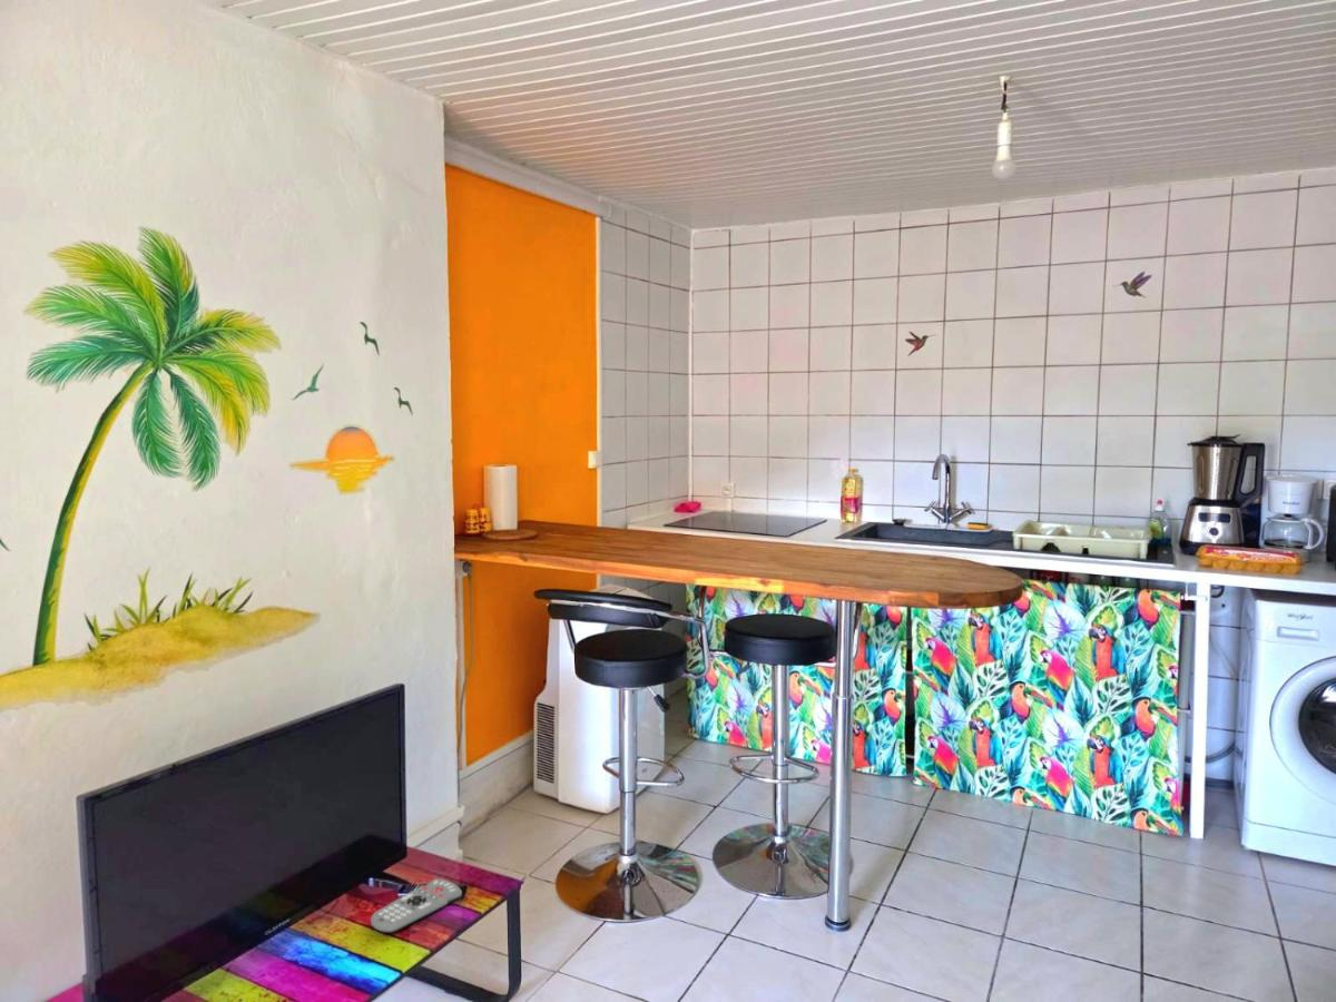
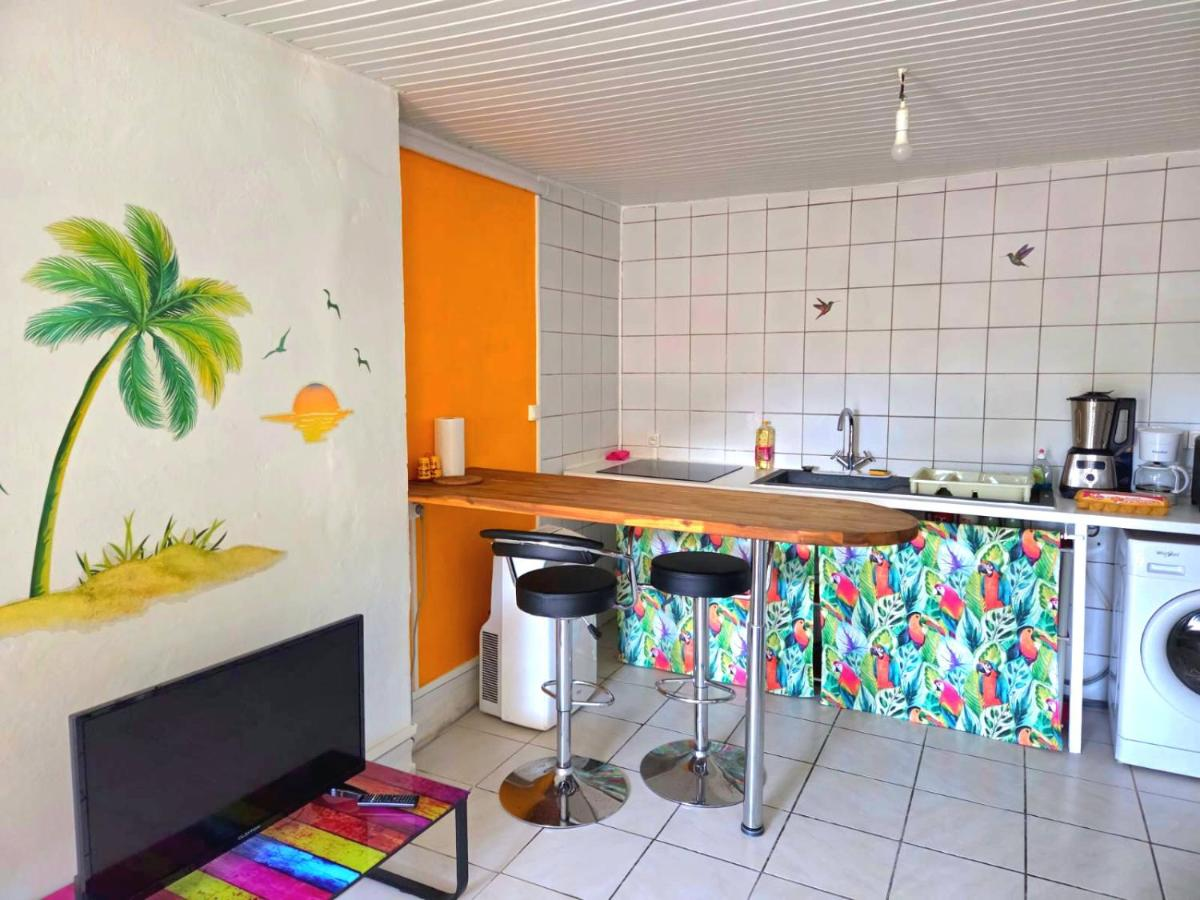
- remote control (415, 905)
